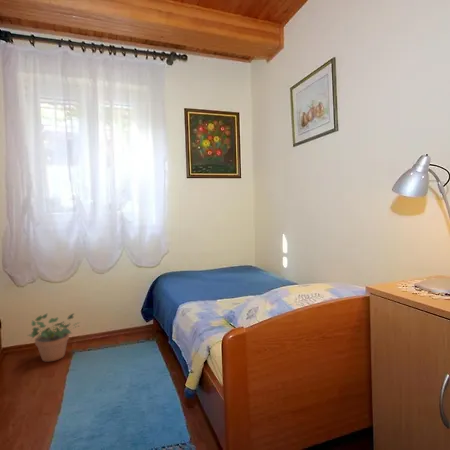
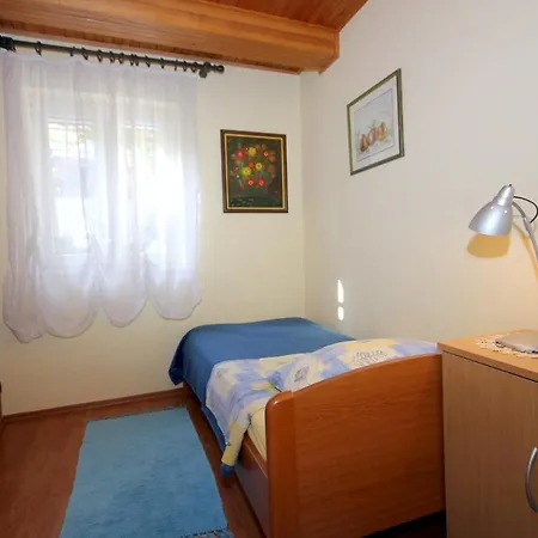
- potted plant (56, 335)
